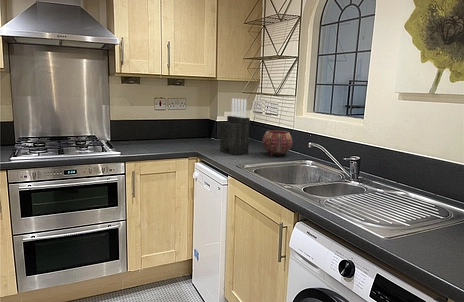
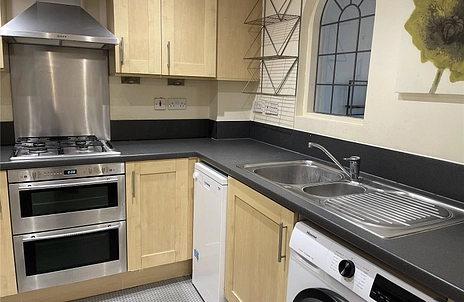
- bowl (277, 143)
- knife block (233, 126)
